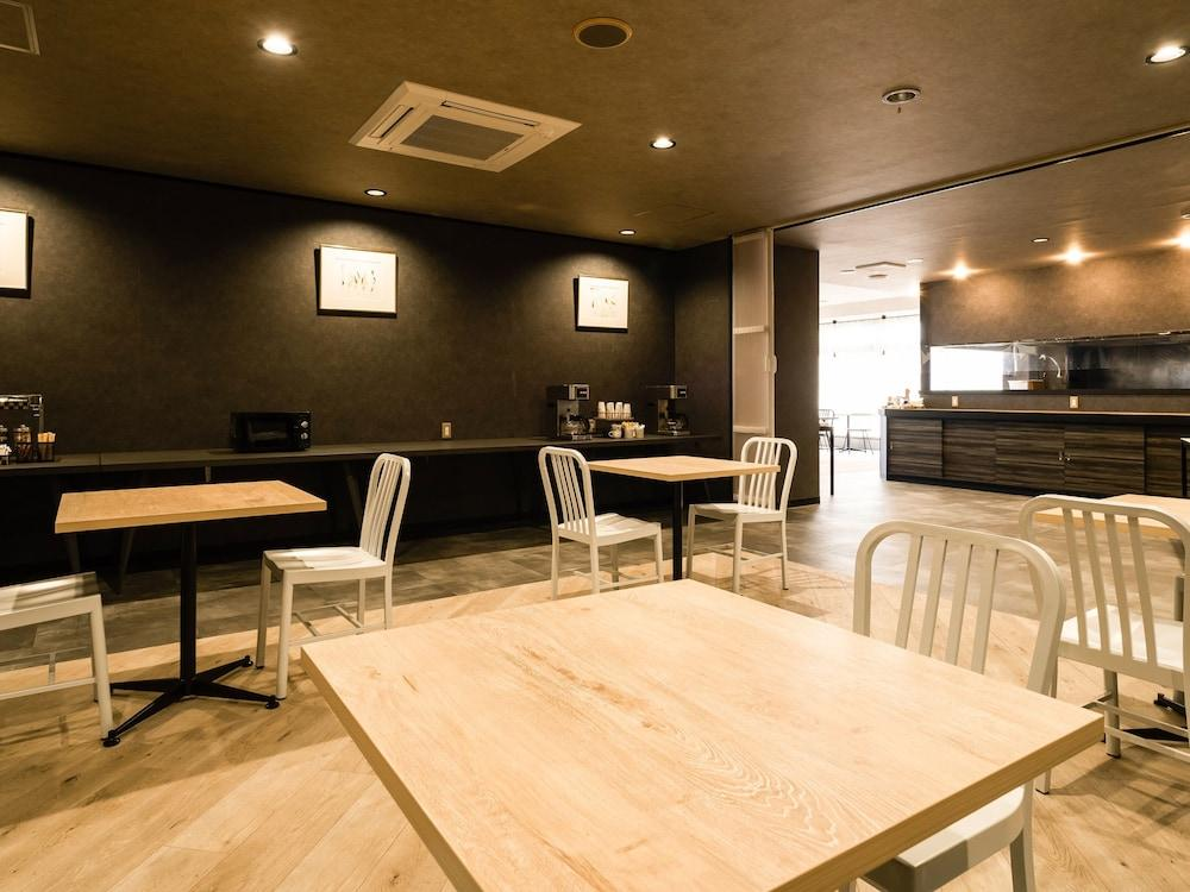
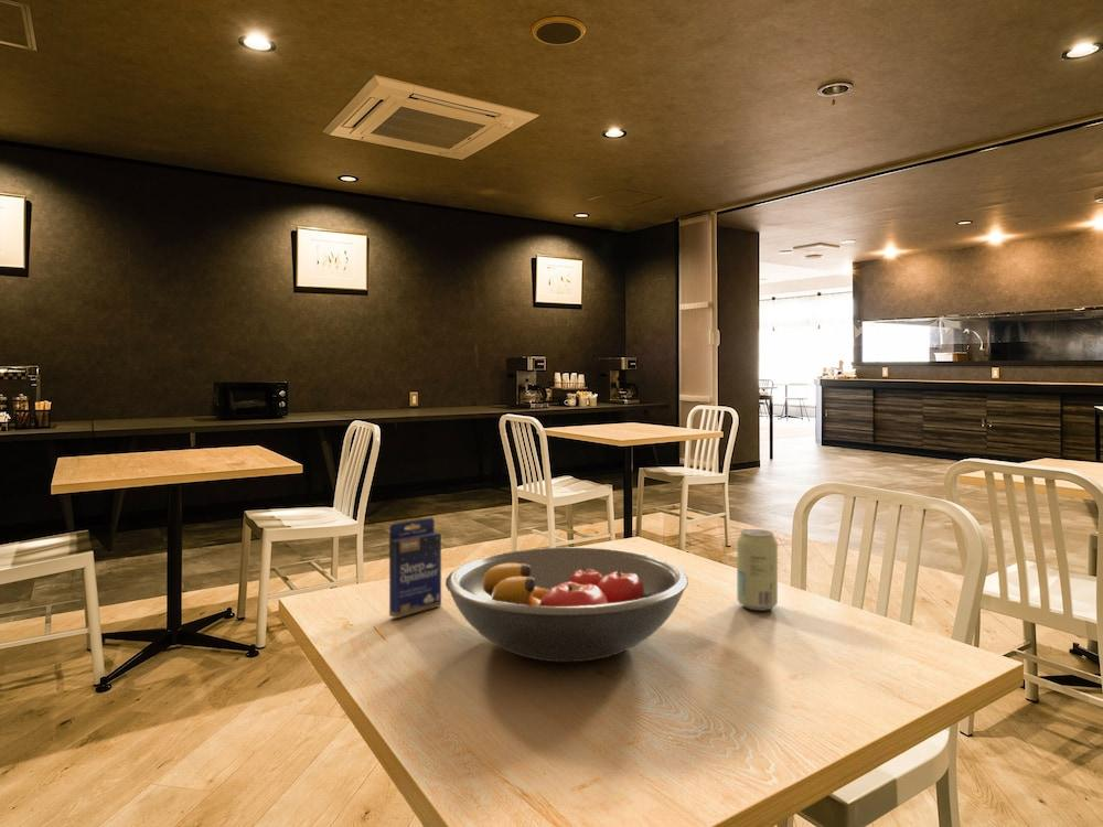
+ fruit bowl (567, 598)
+ small box (416, 566)
+ beverage can (757, 569)
